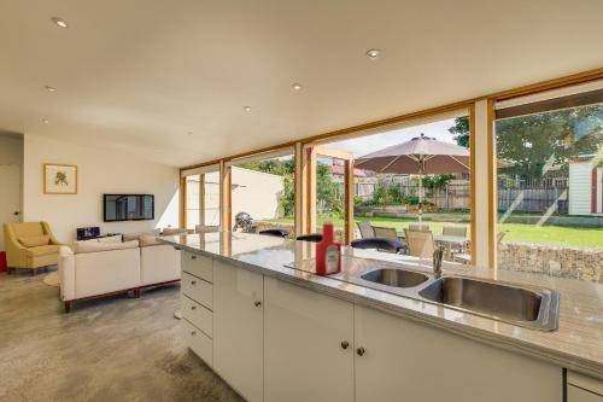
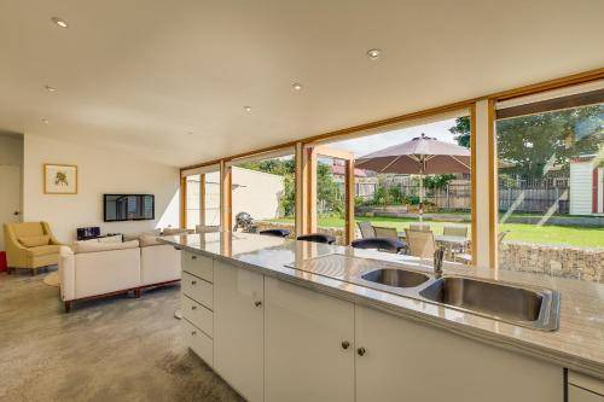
- soap bottle (328, 246)
